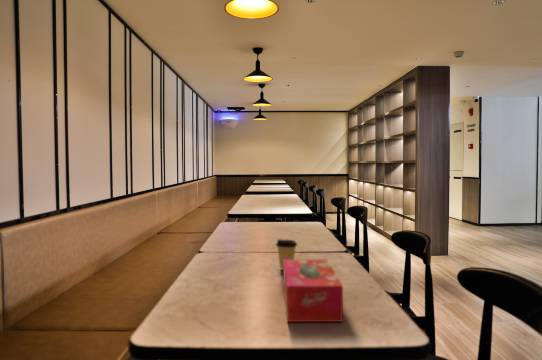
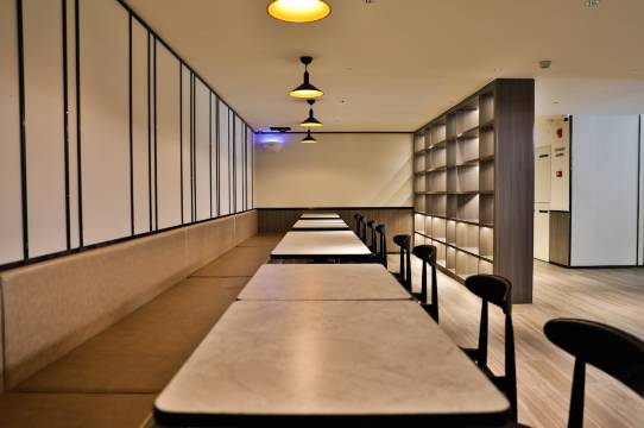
- tissue box (309, 287)
- coffee cup (286, 254)
